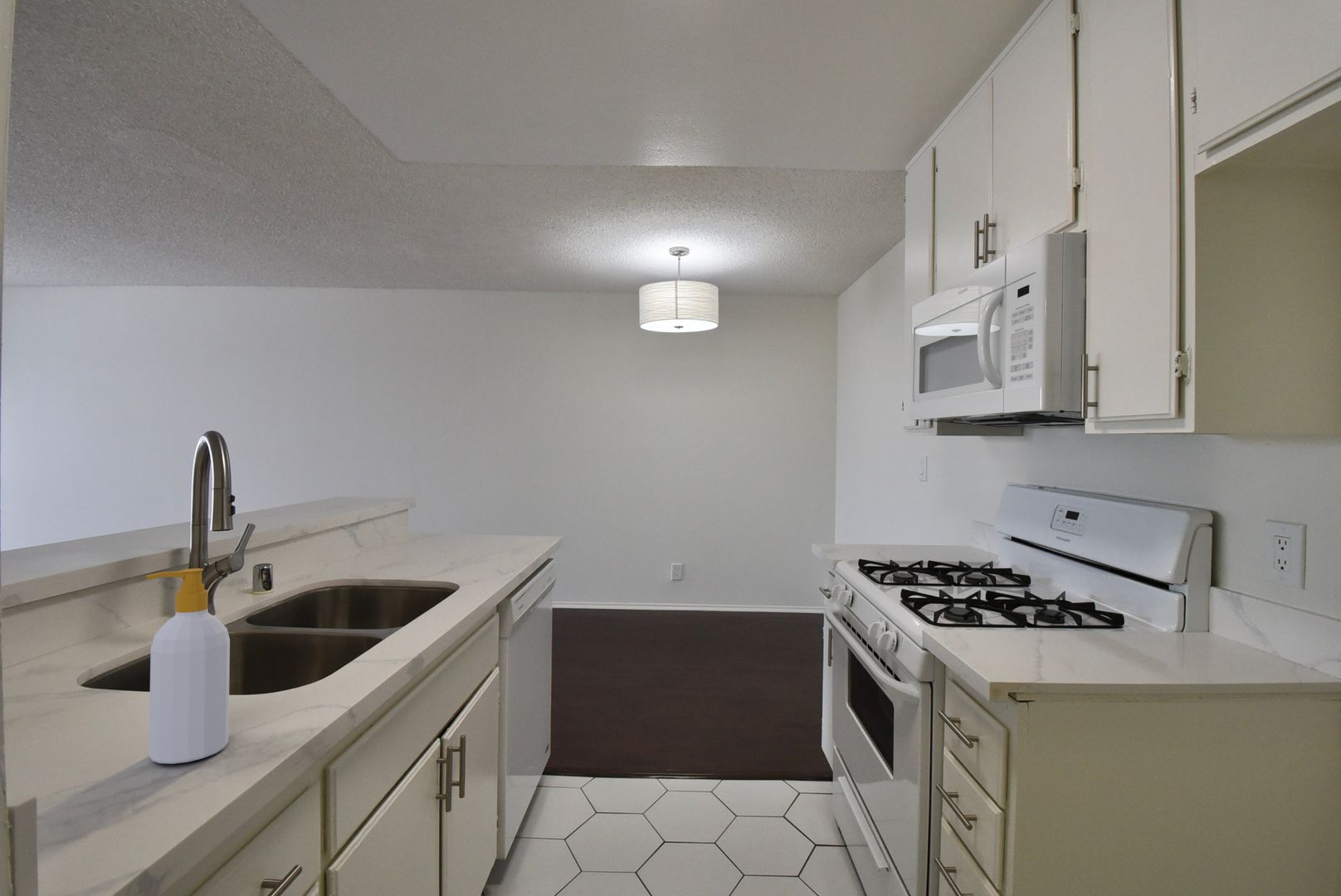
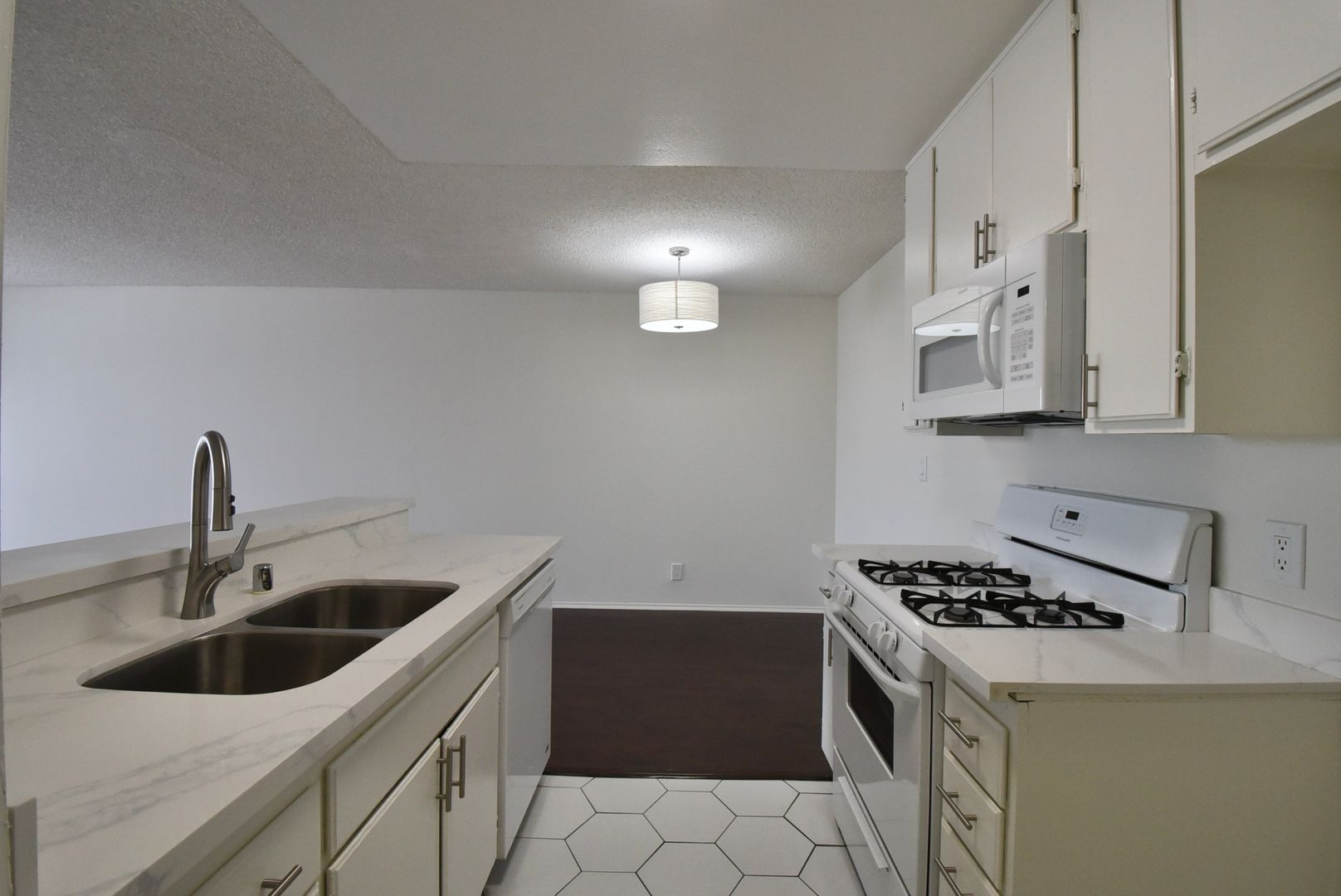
- soap bottle (188, 660)
